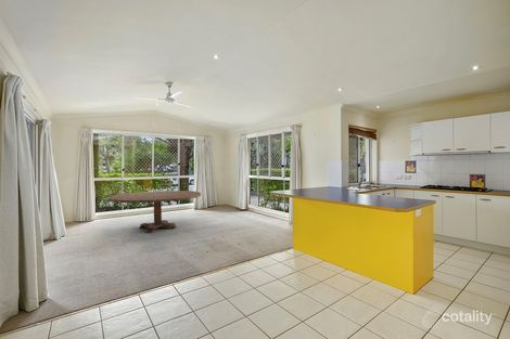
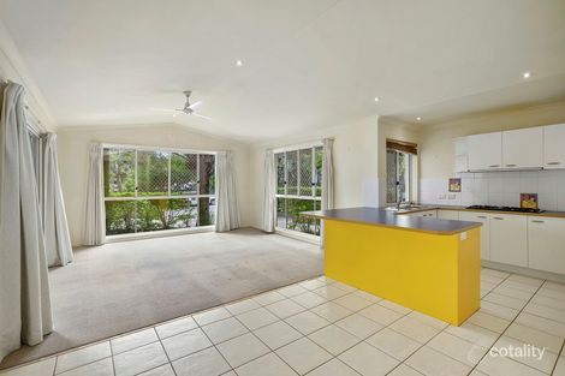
- dining table (157, 210)
